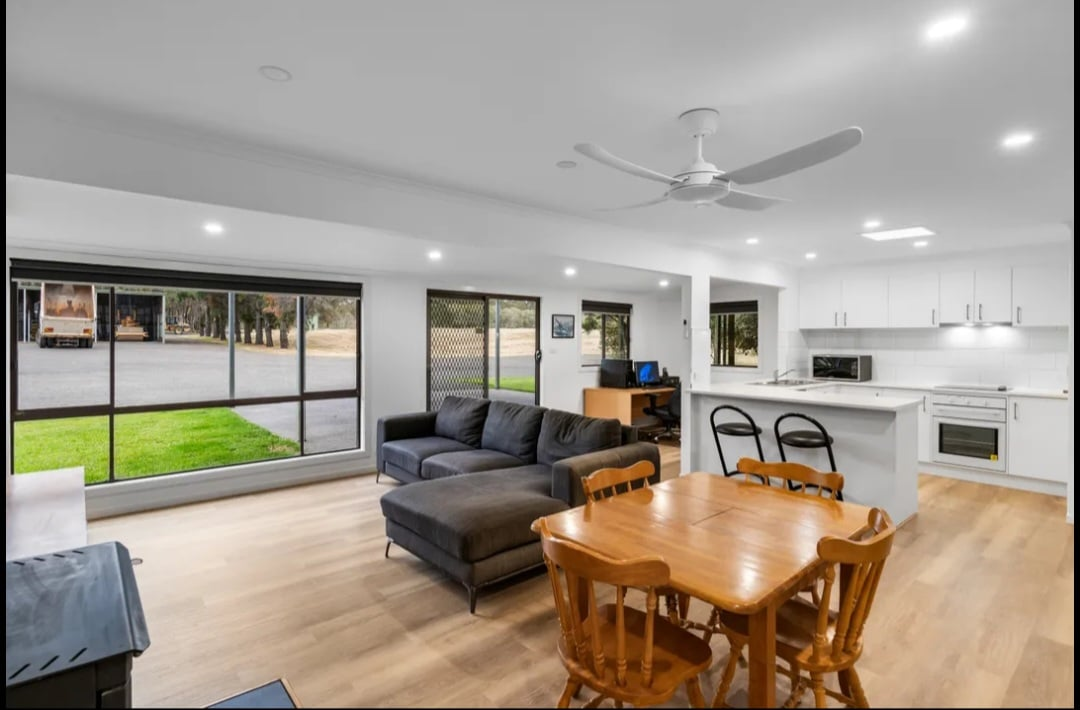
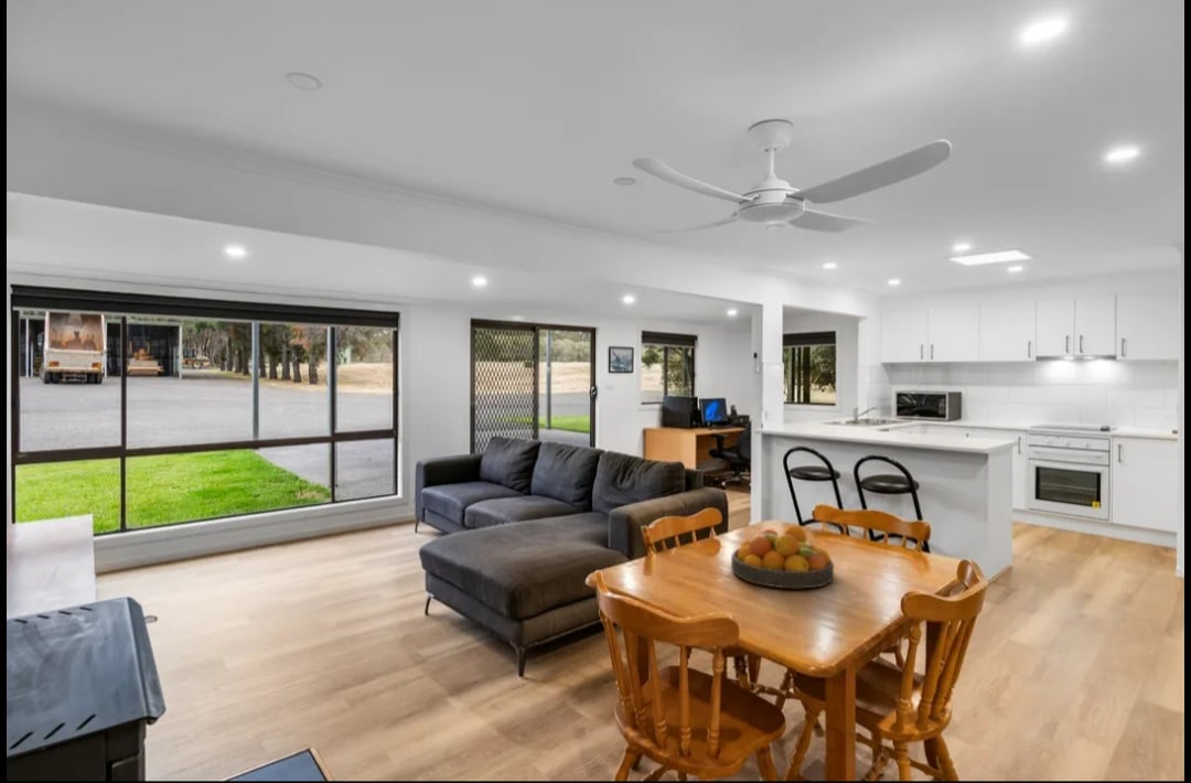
+ fruit bowl (781, 551)
